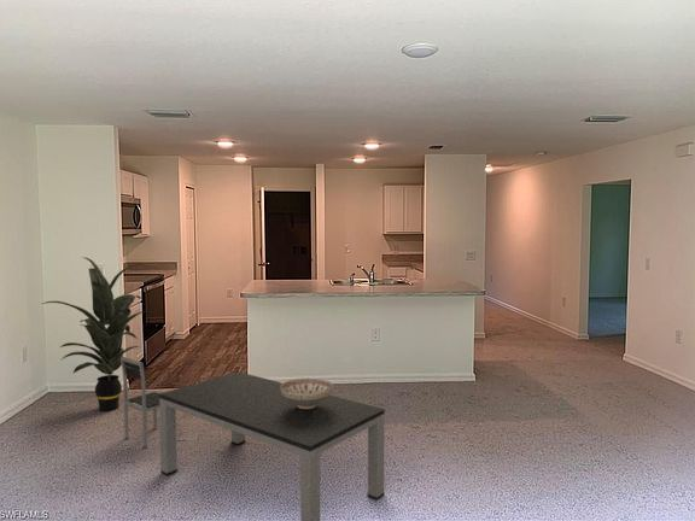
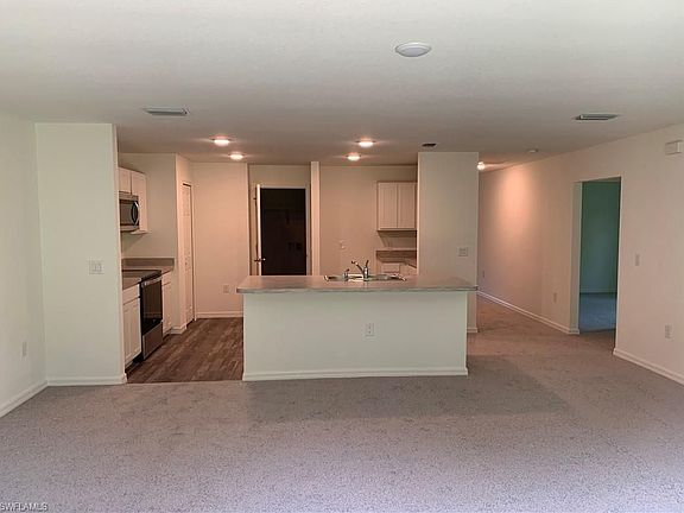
- indoor plant (103, 332)
- dining table (229, 421)
- decorative bowl (306, 392)
